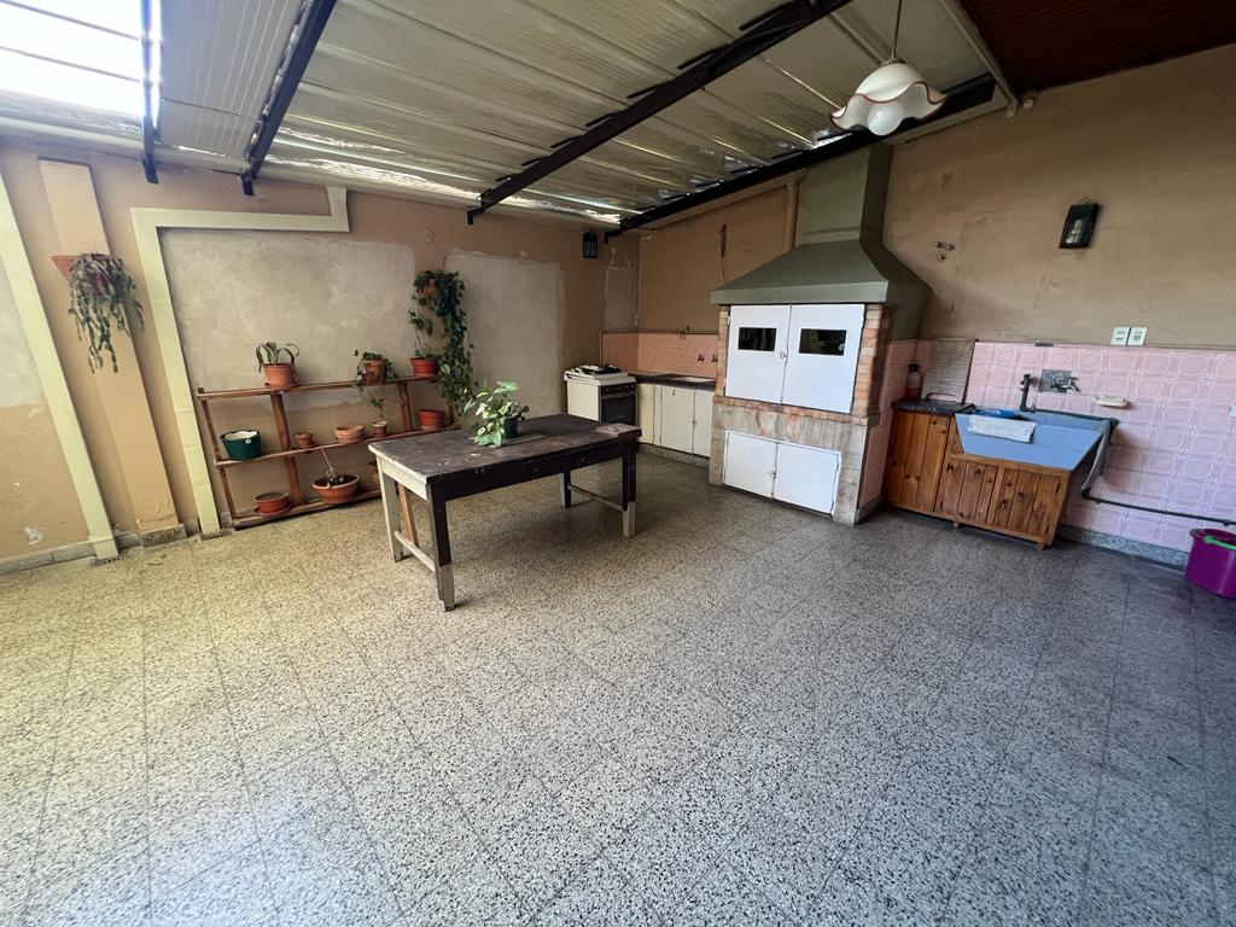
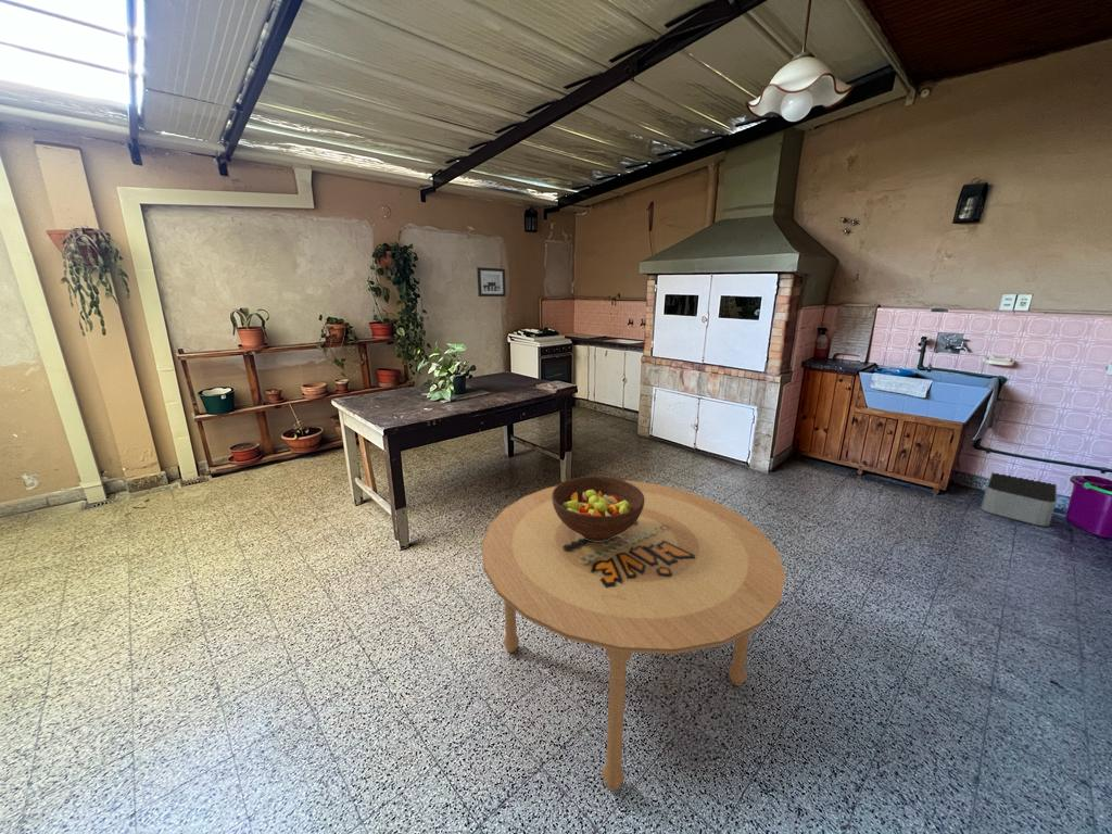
+ wall art (491, 282)
+ dining table (622, 603)
+ fruit bowl (597, 515)
+ storage bin (1018, 496)
